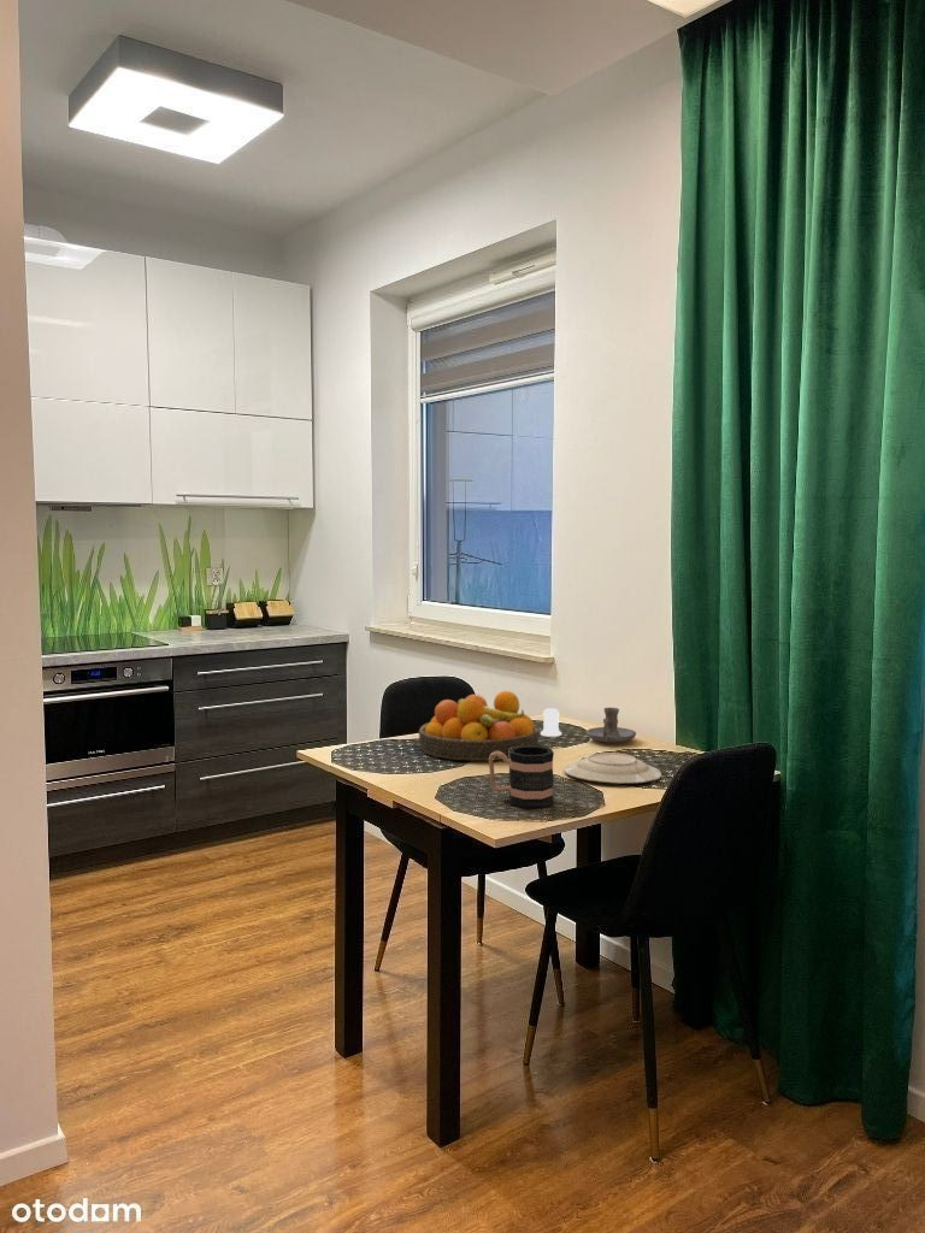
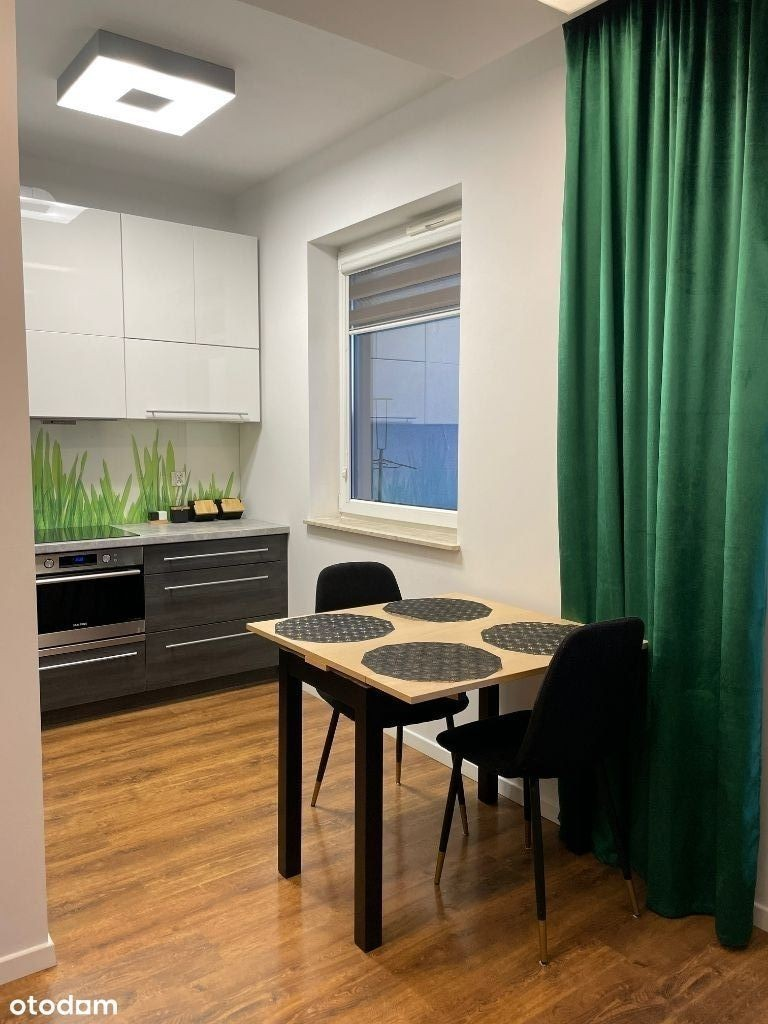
- mug (520, 774)
- salt shaker (550, 721)
- fruit bowl (478, 720)
- candle holder (609, 725)
- plate (612, 765)
